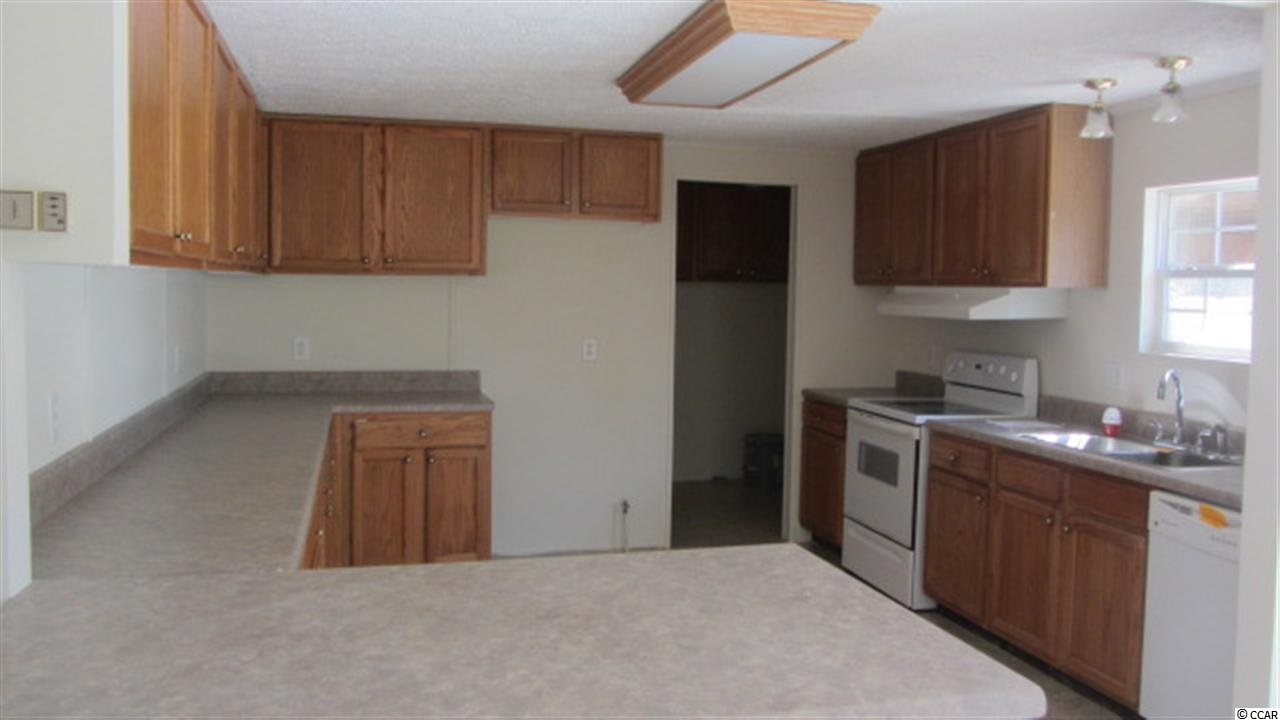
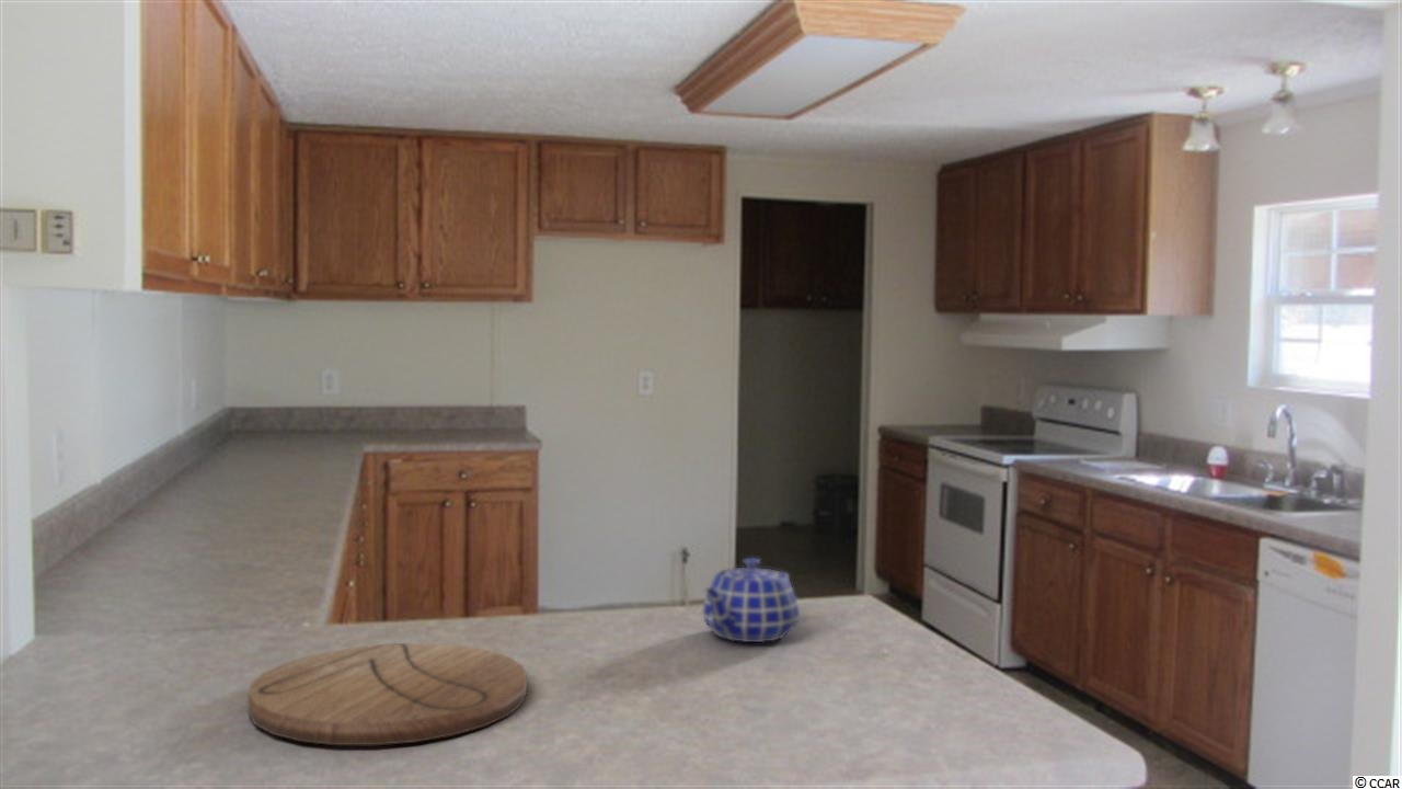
+ cutting board (391, 688)
+ teapot (748, 597)
